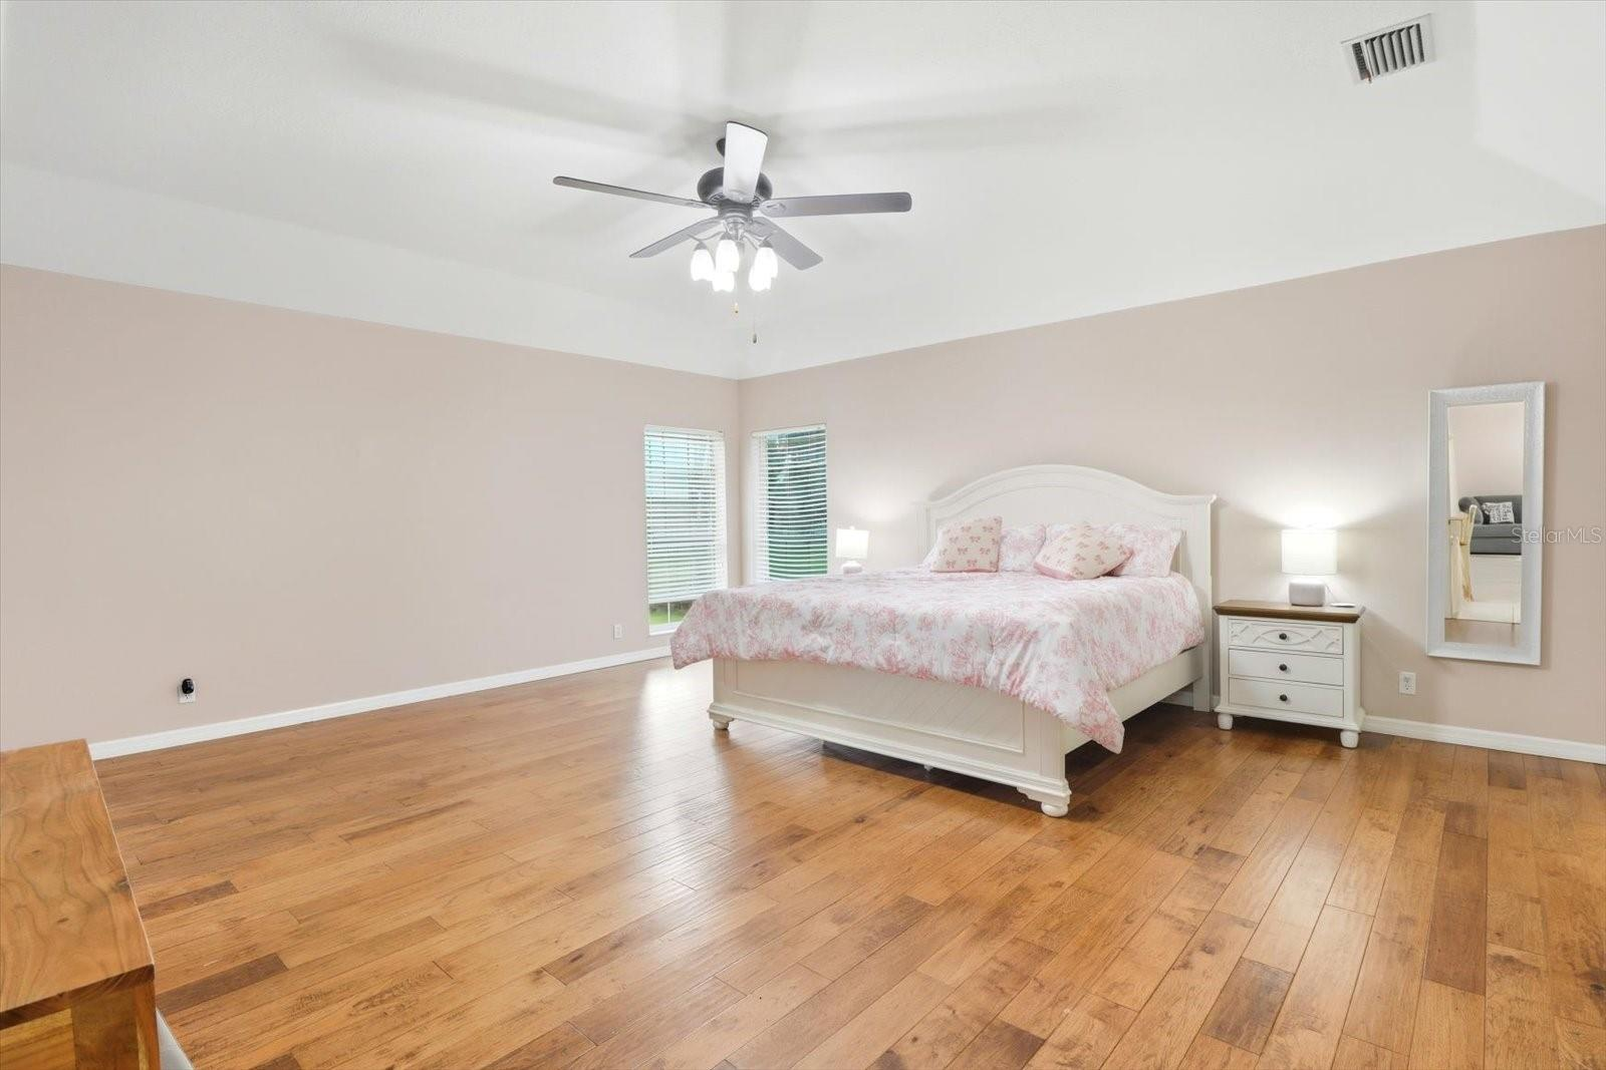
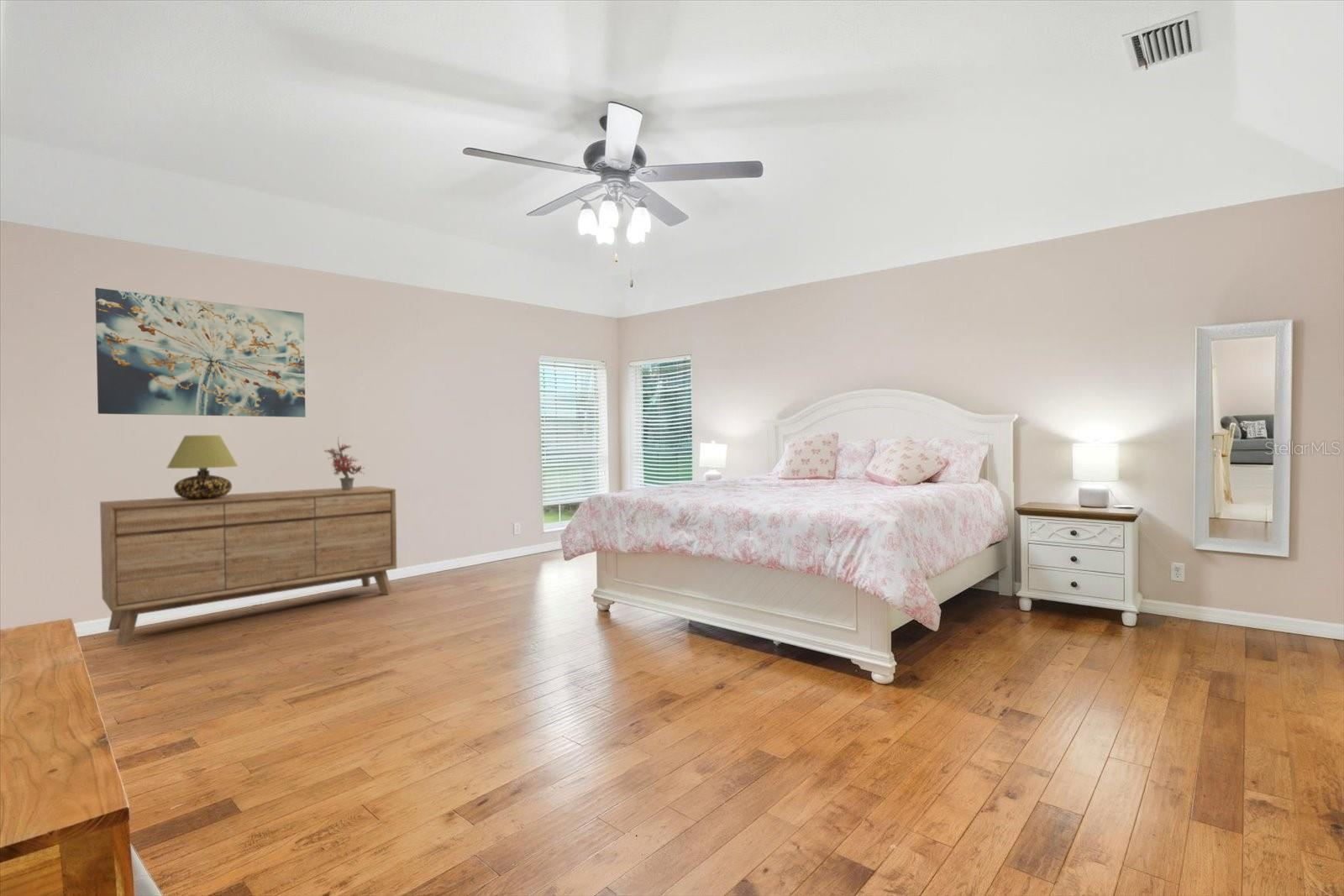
+ sideboard (263, 553)
+ table lamp (202, 466)
+ potted plant (344, 462)
+ wall art (210, 359)
